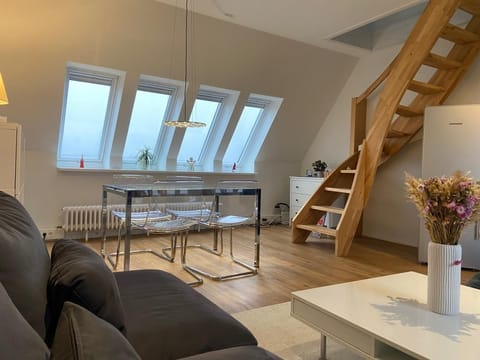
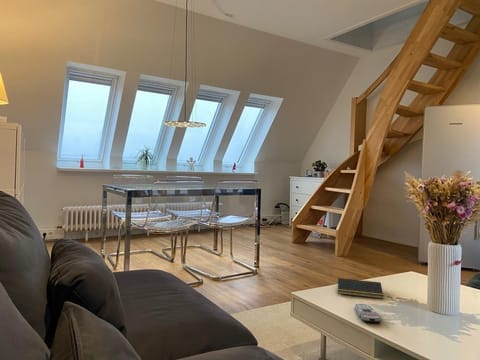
+ remote control (366, 312)
+ notepad (359, 287)
